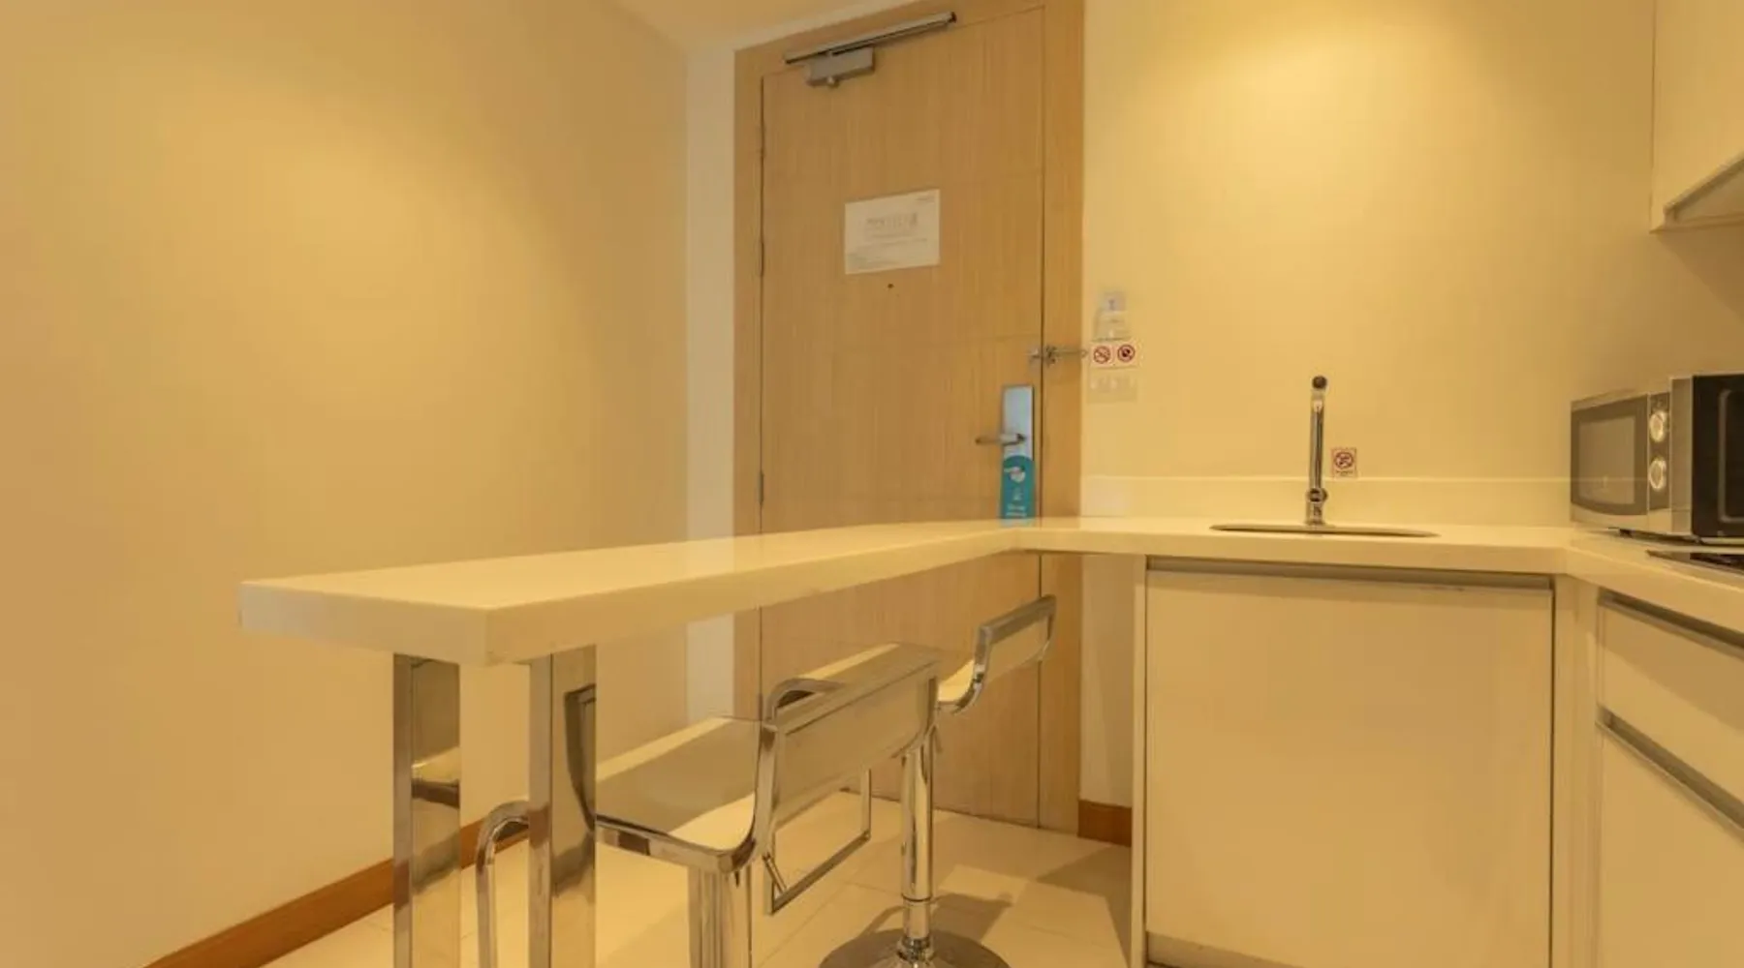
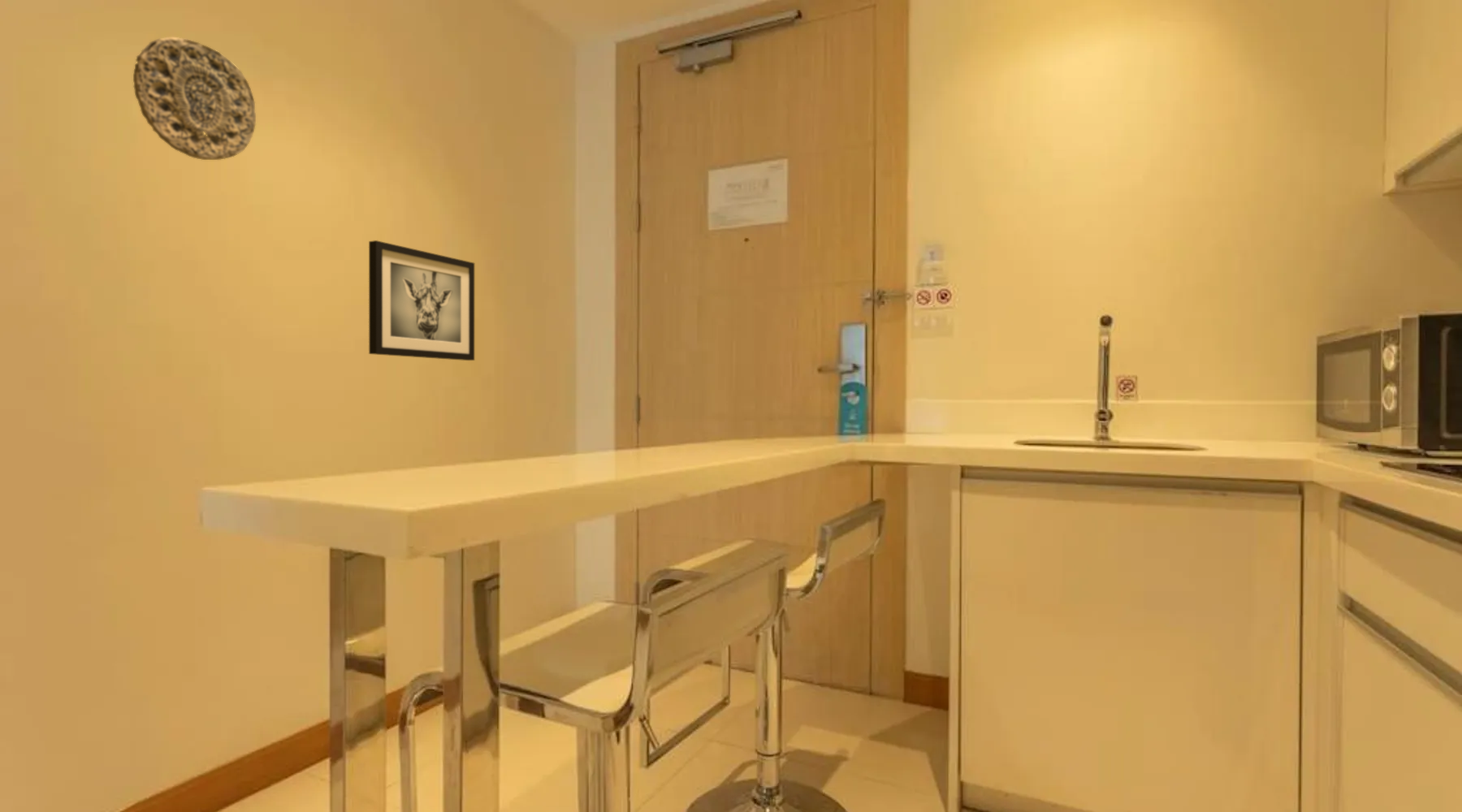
+ decorative plate (199, 100)
+ wall art (426, 304)
